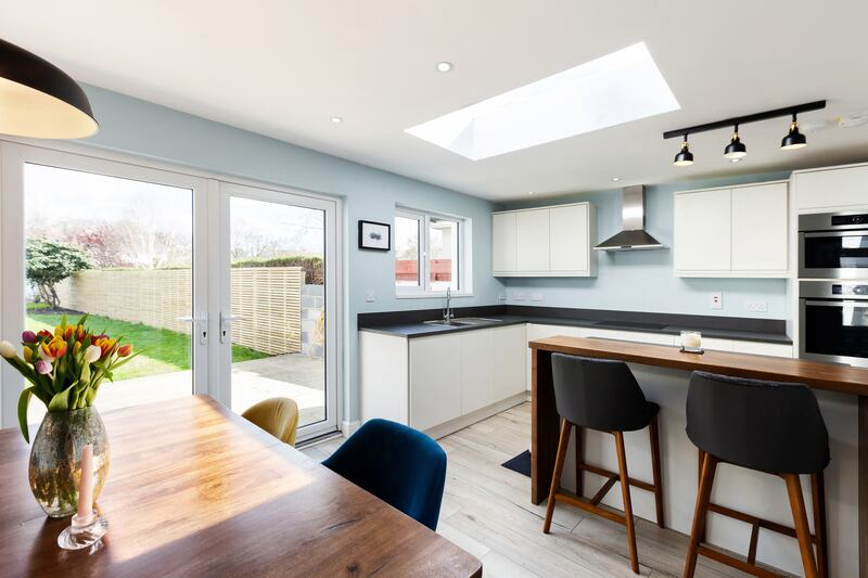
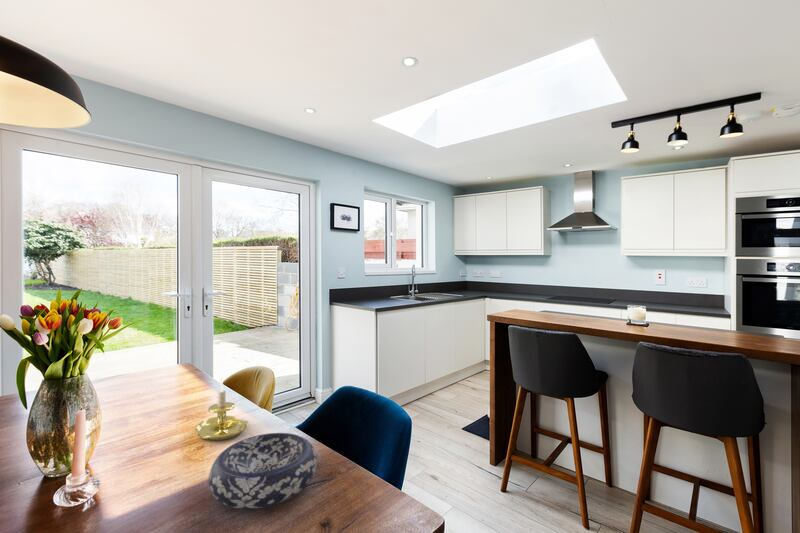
+ candle holder (224, 405)
+ decorative bowl (265, 467)
